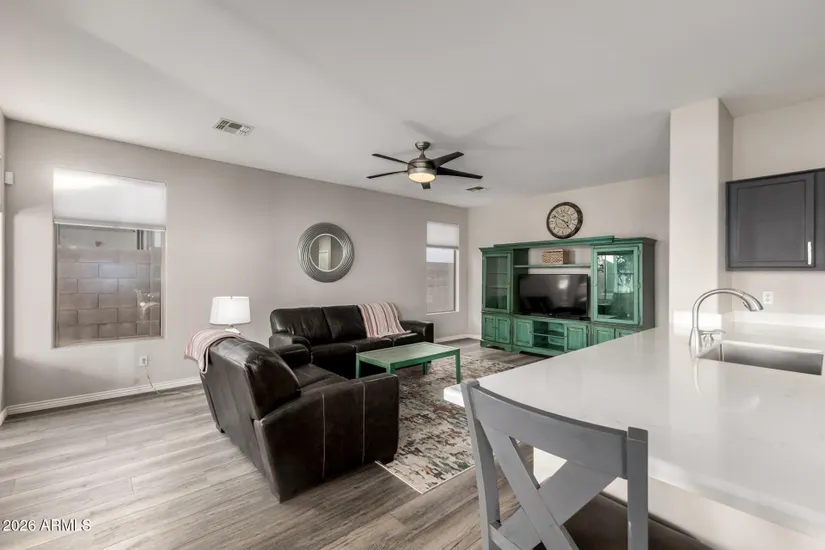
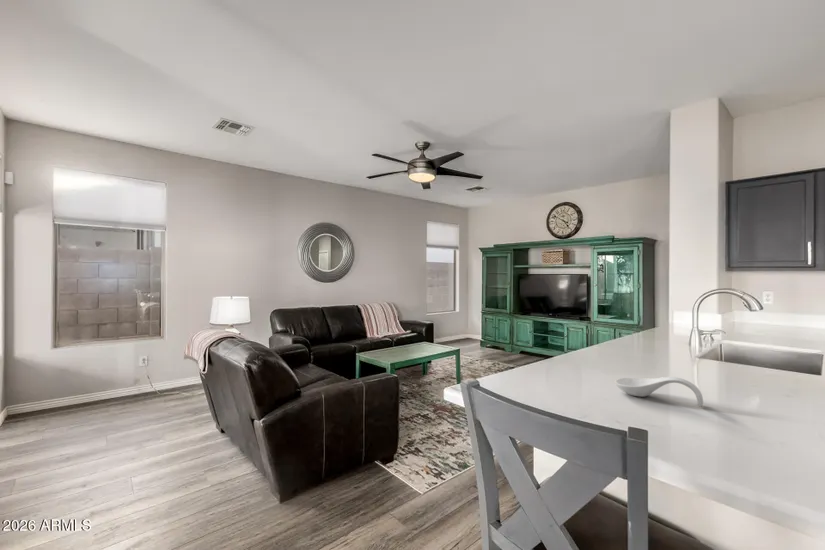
+ spoon rest (656, 386)
